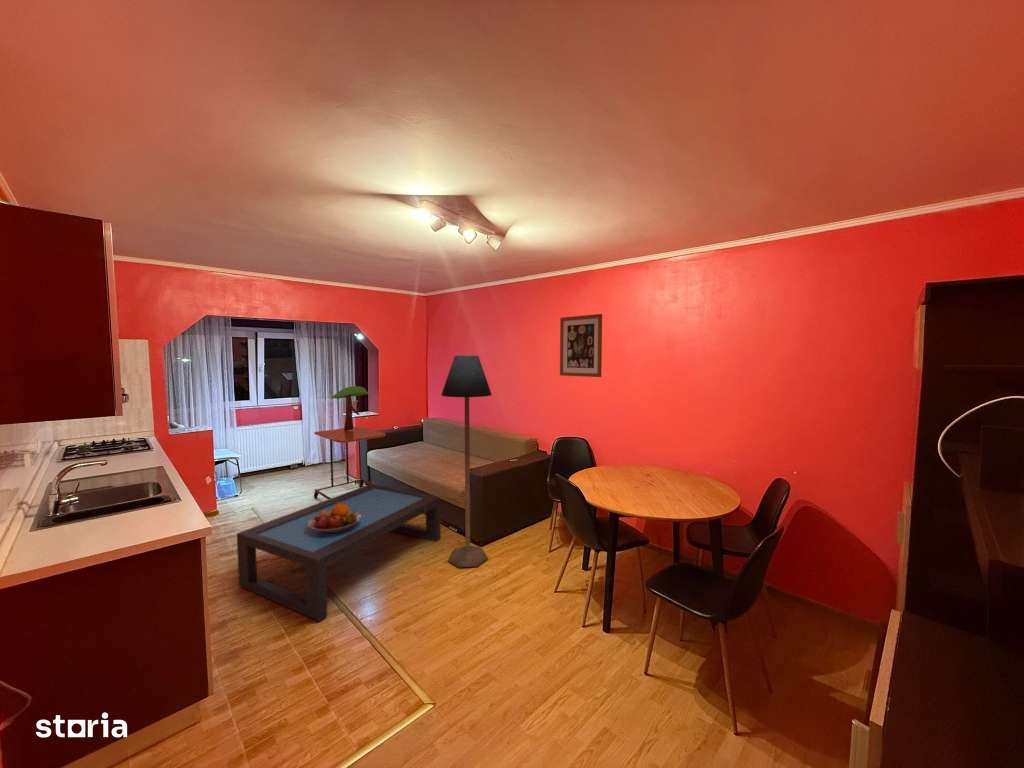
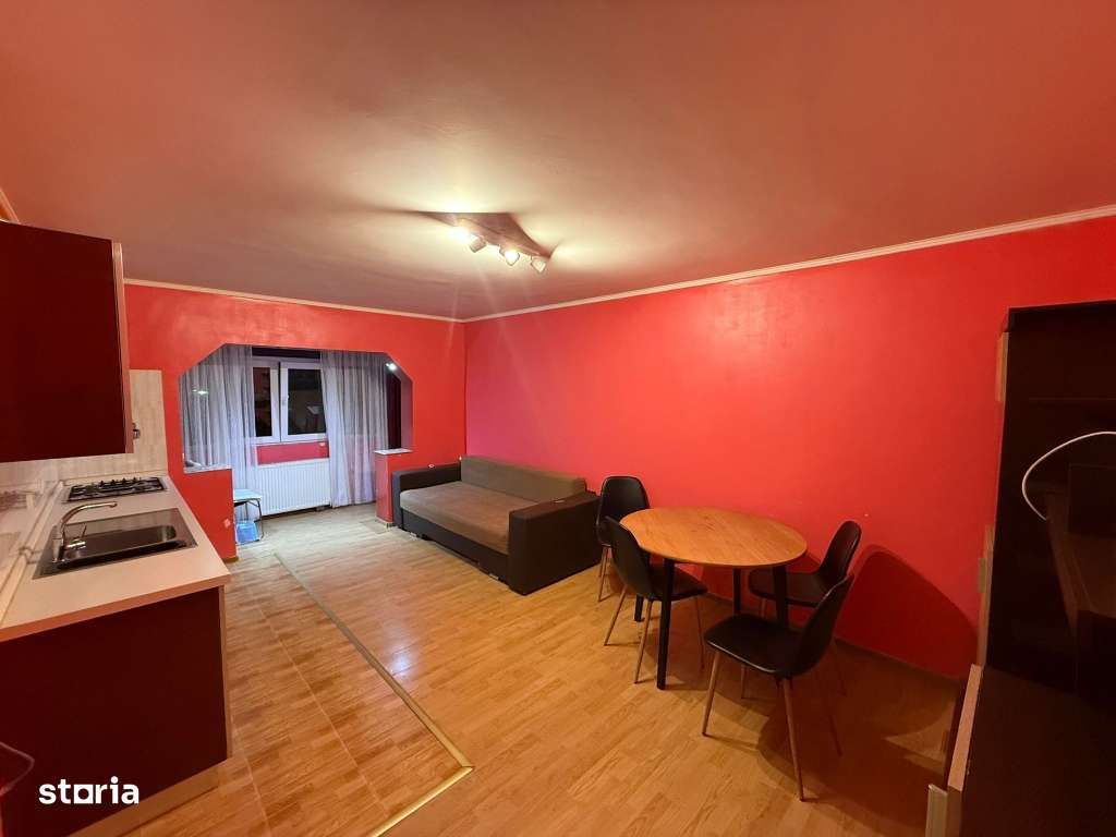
- fruit bowl (335, 515)
- coffee table (350, 536)
- side table (347, 466)
- wall art (580, 346)
- table lamp (349, 408)
- floor lamp (467, 458)
